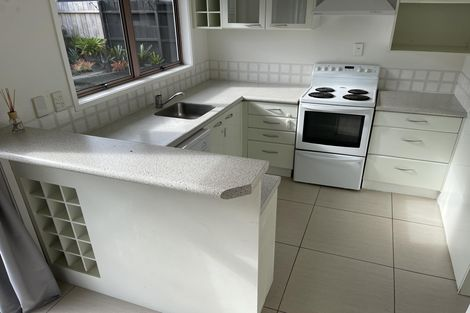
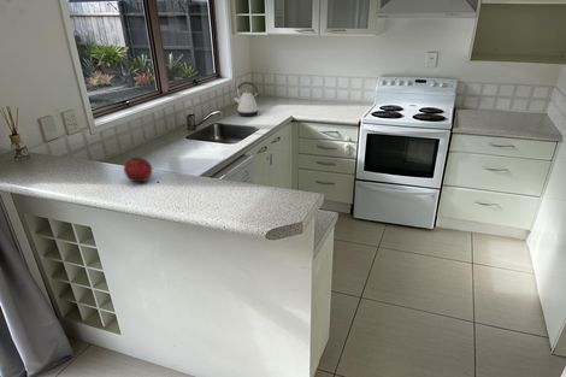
+ kettle (246, 98)
+ fruit (137, 169)
